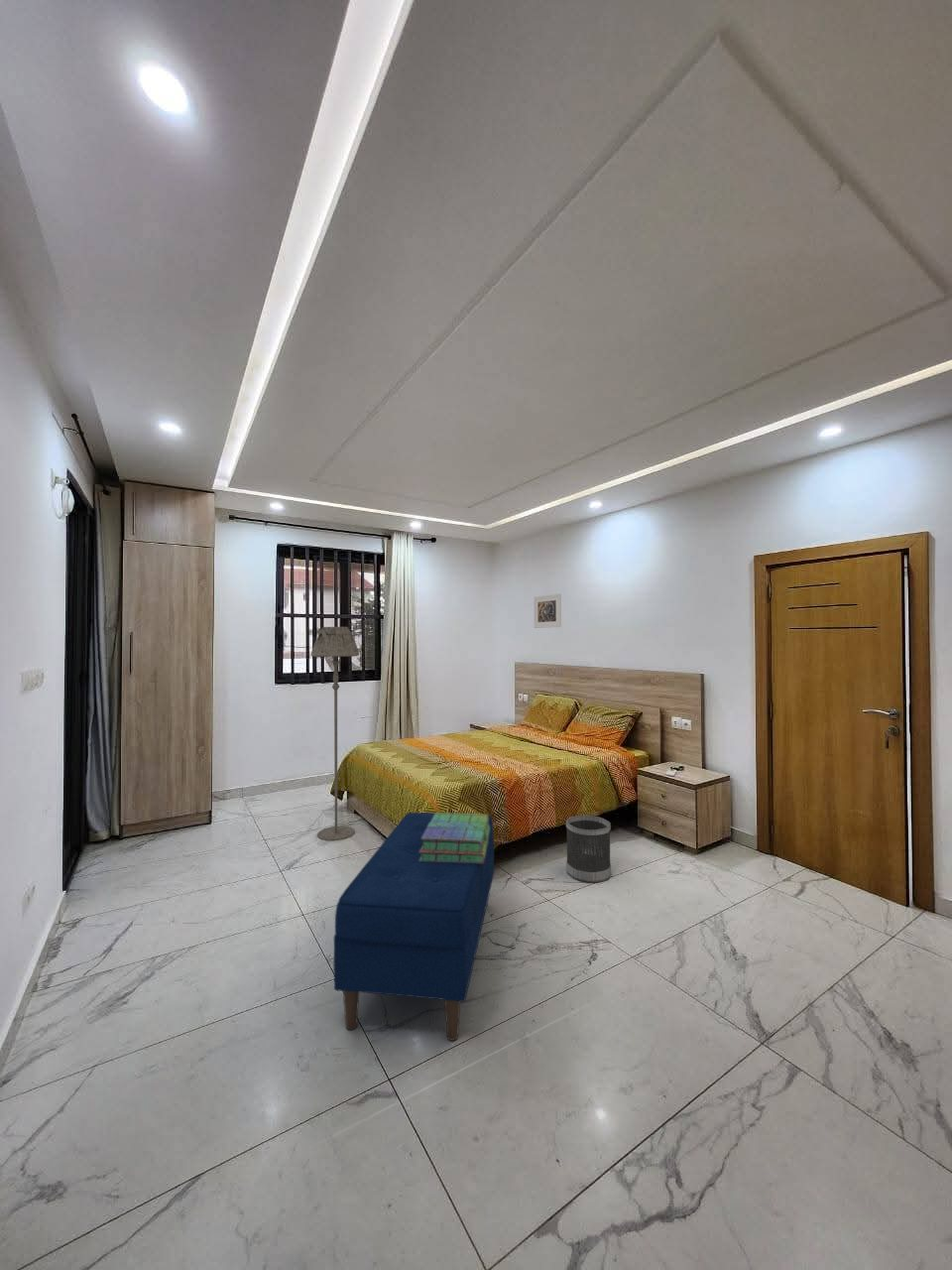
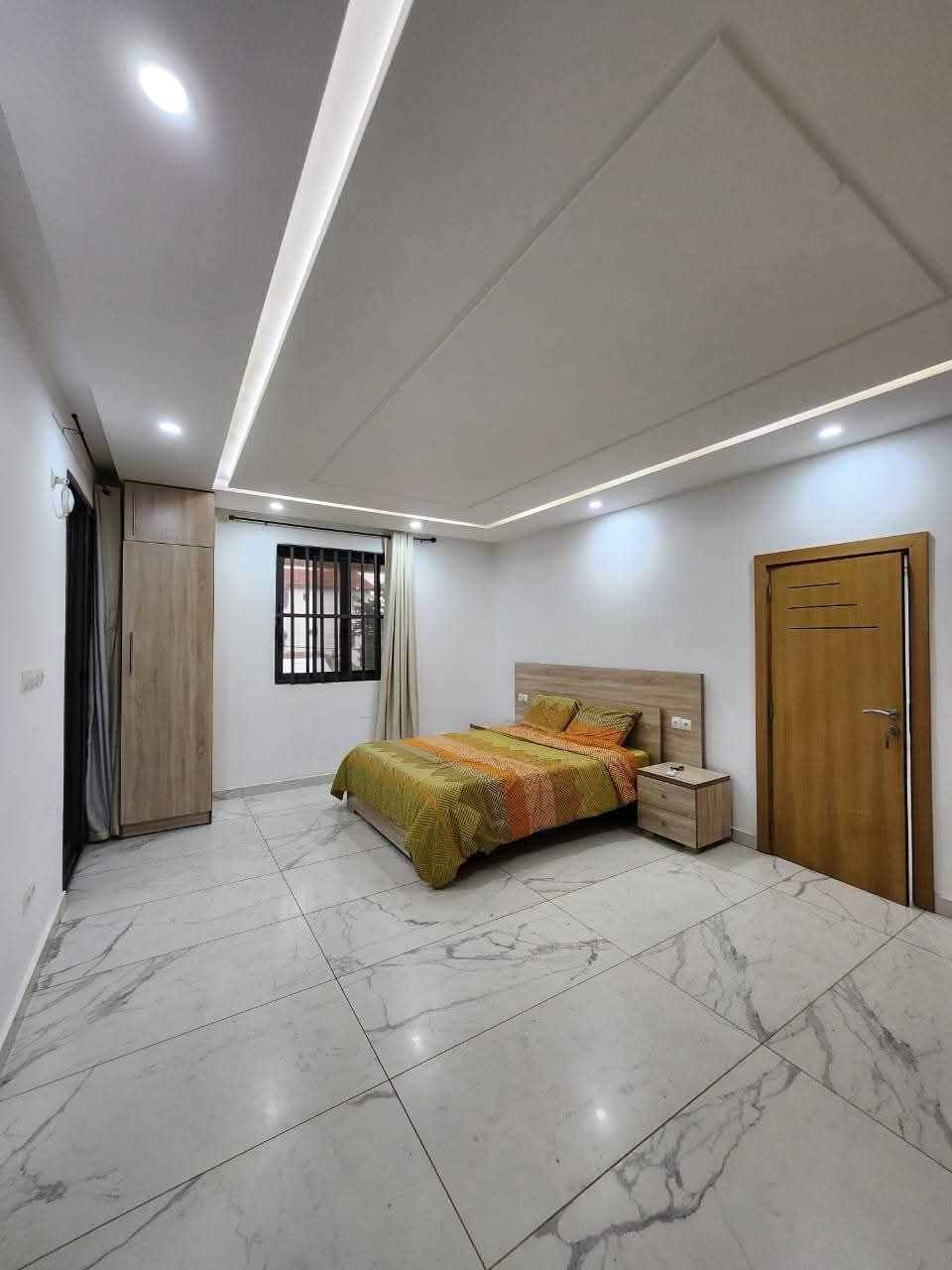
- floor lamp (335, 730)
- wastebasket (588, 847)
- bench (429, 902)
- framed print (546, 611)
- stack of books (456, 834)
